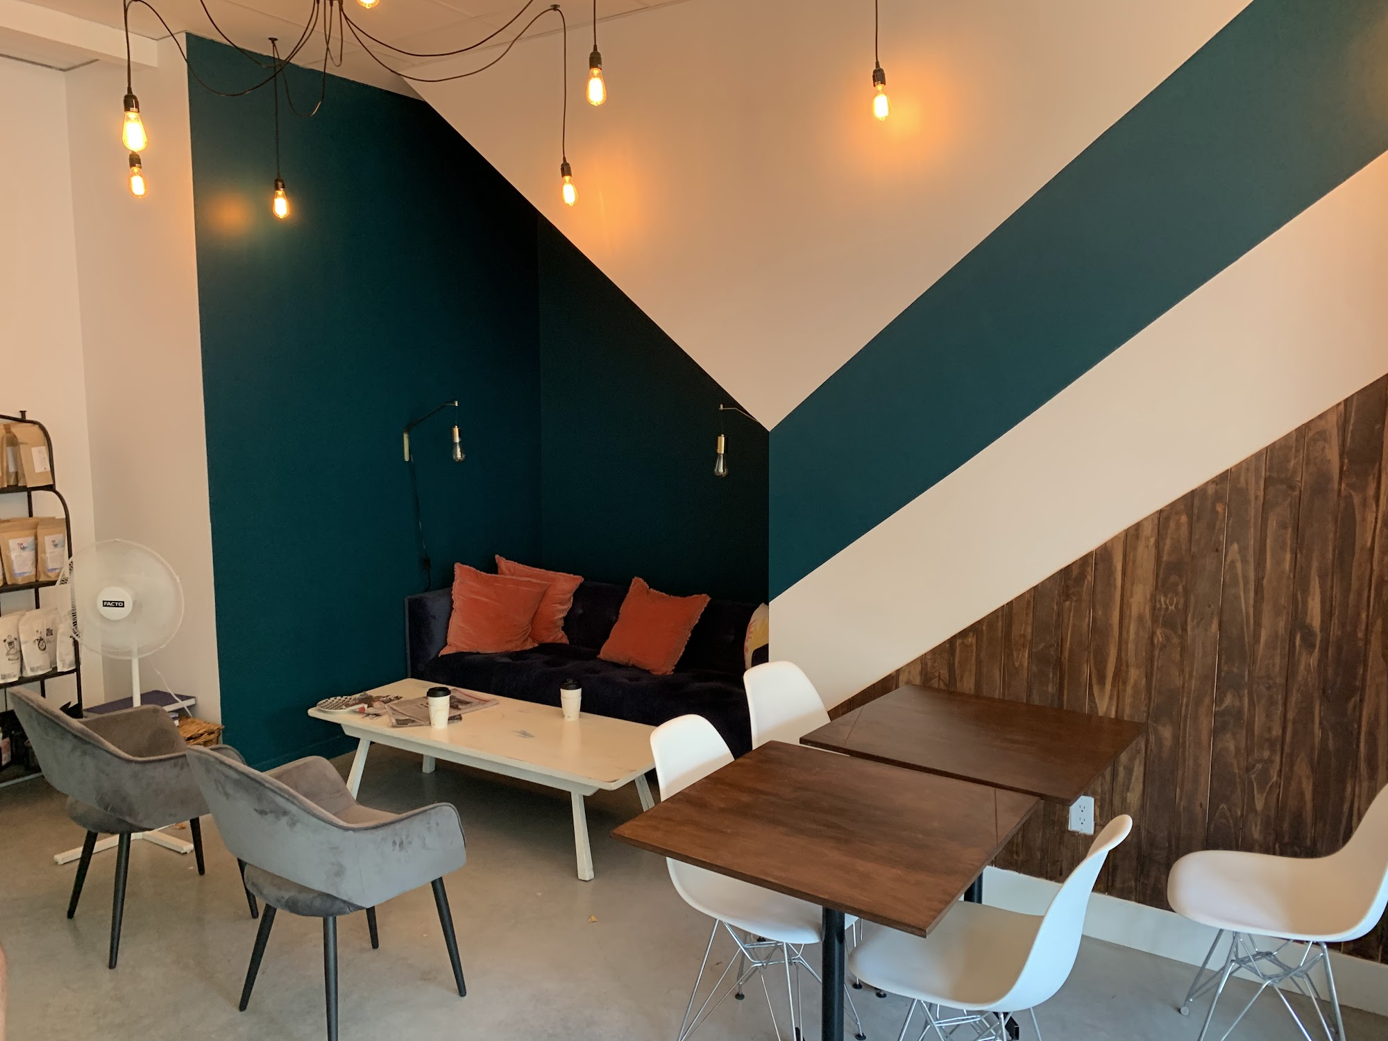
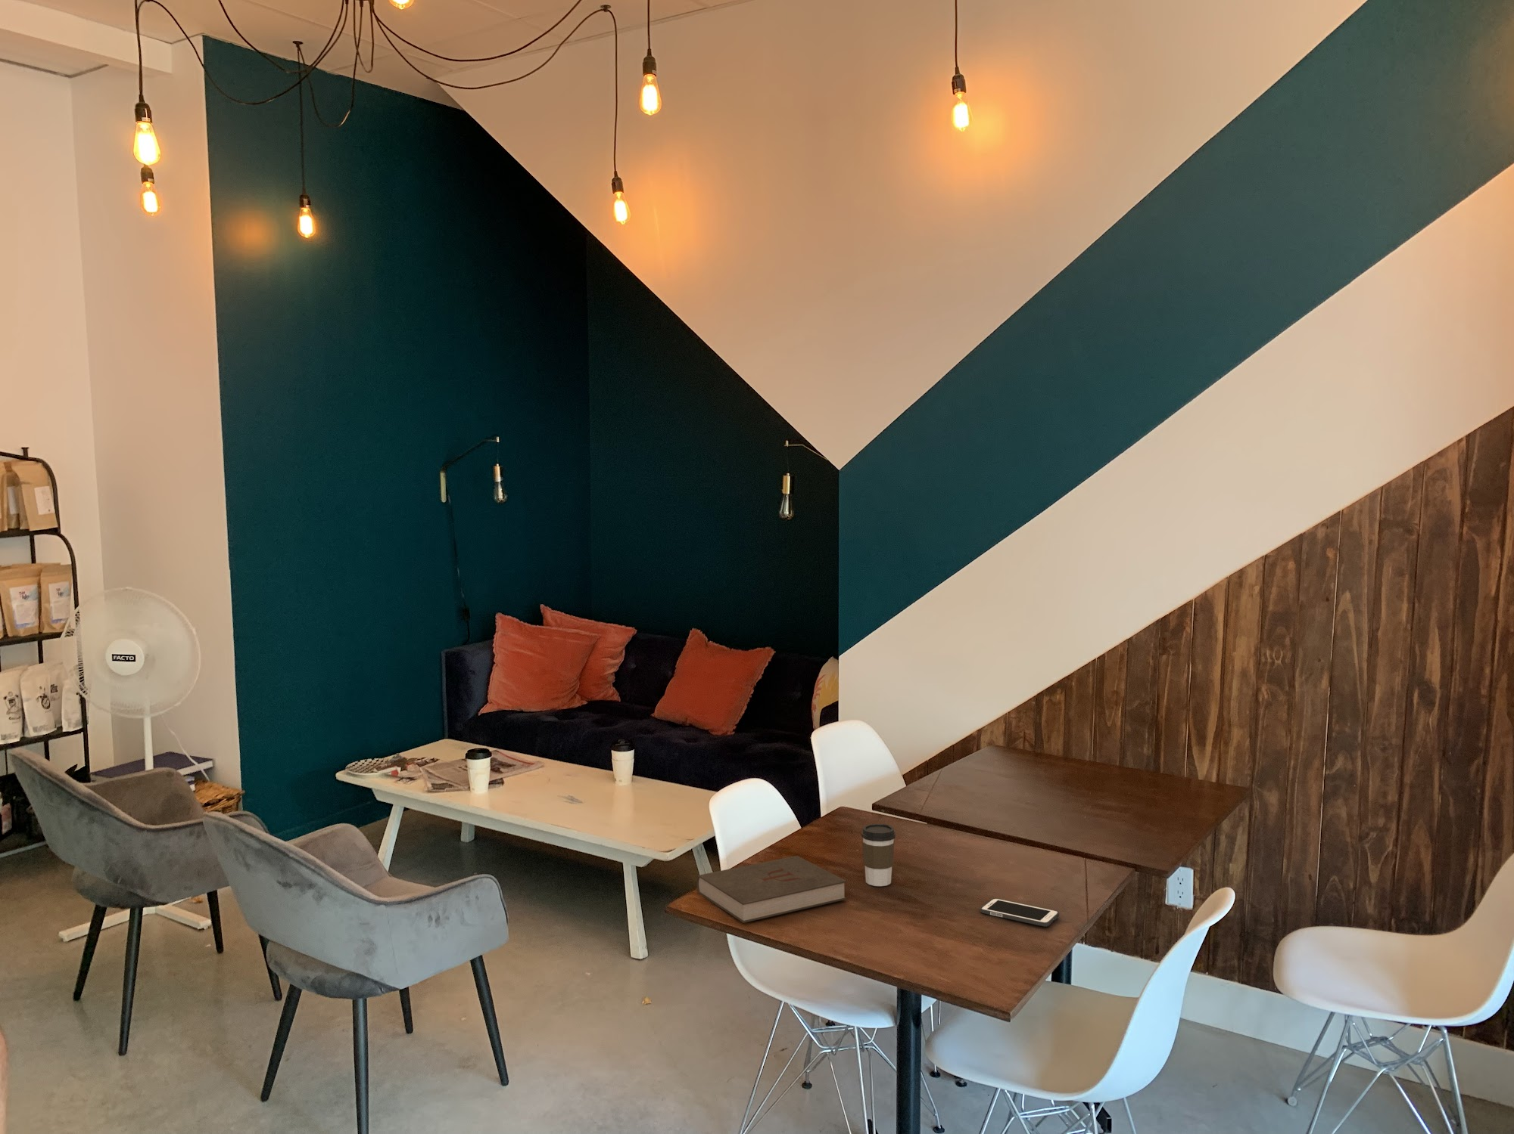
+ coffee cup (879, 855)
+ book (770, 886)
+ cell phone (1019, 911)
